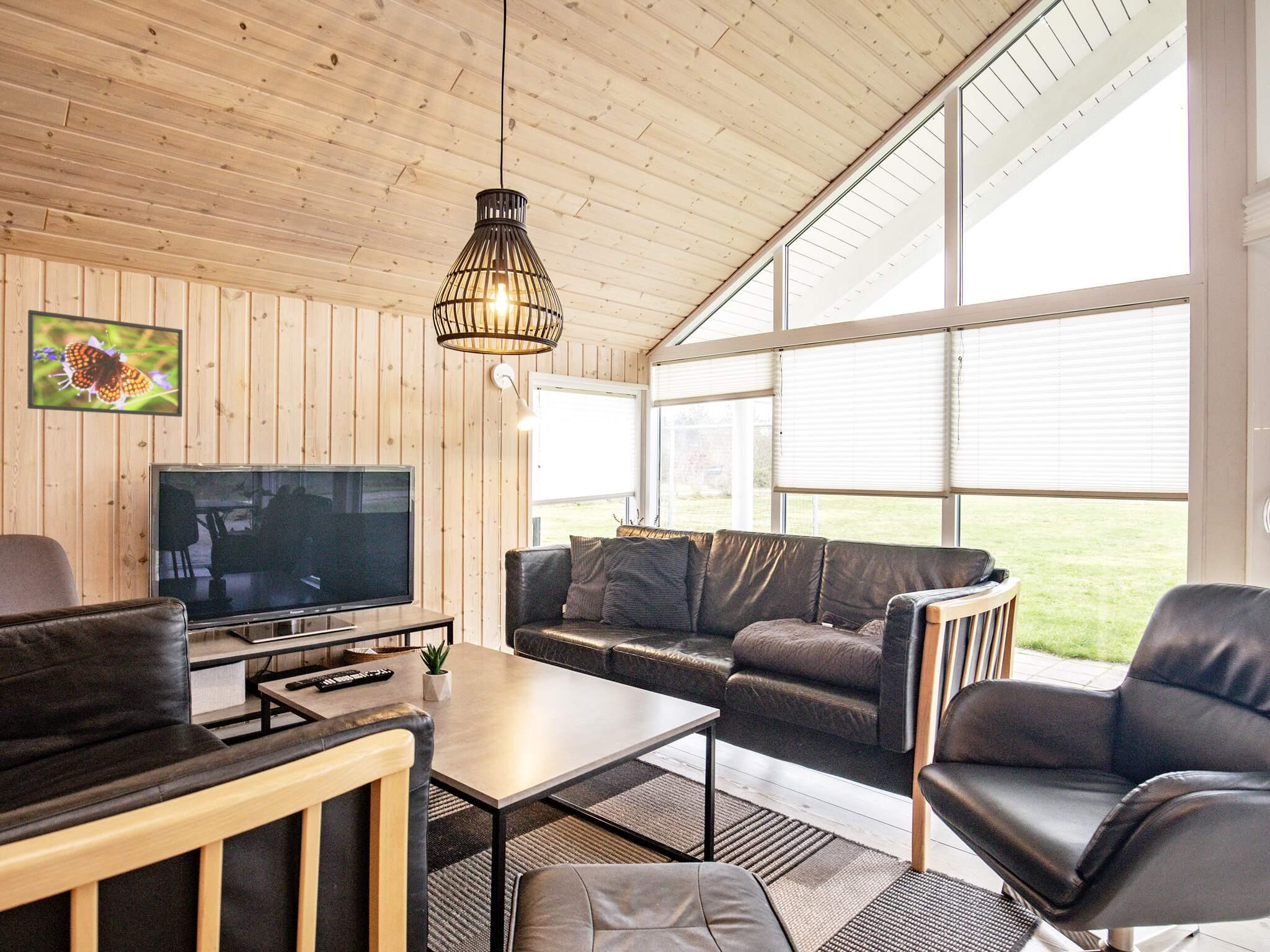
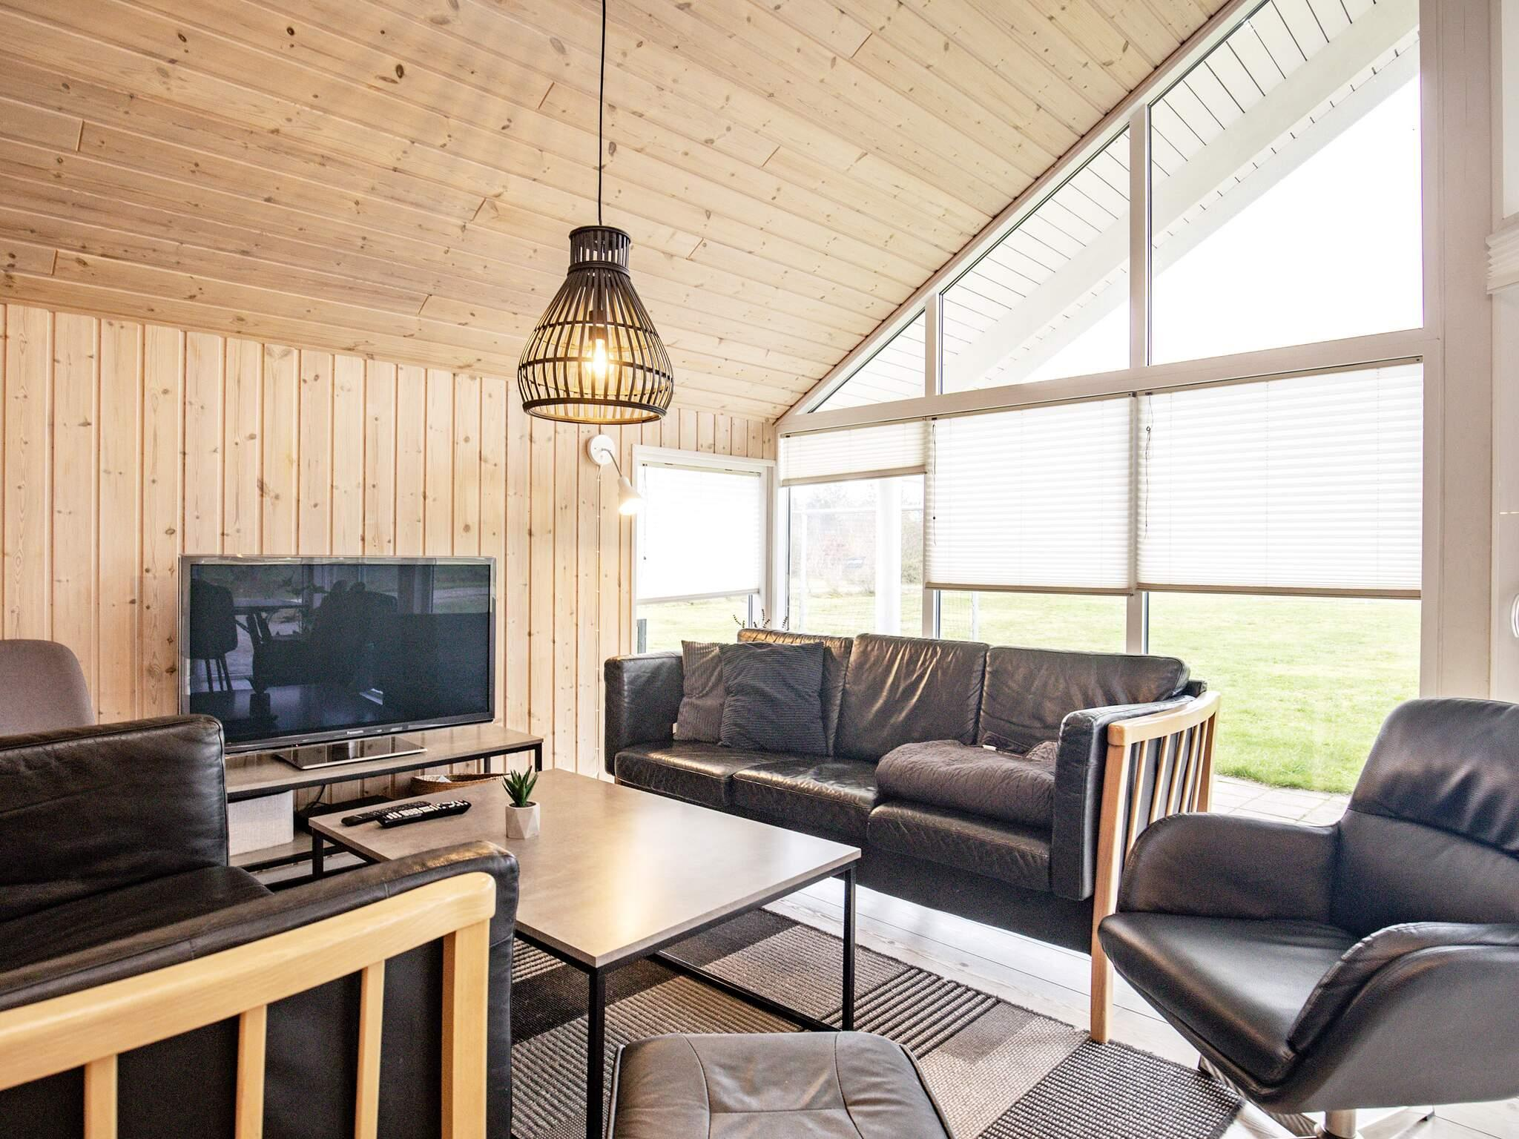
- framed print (109, 366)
